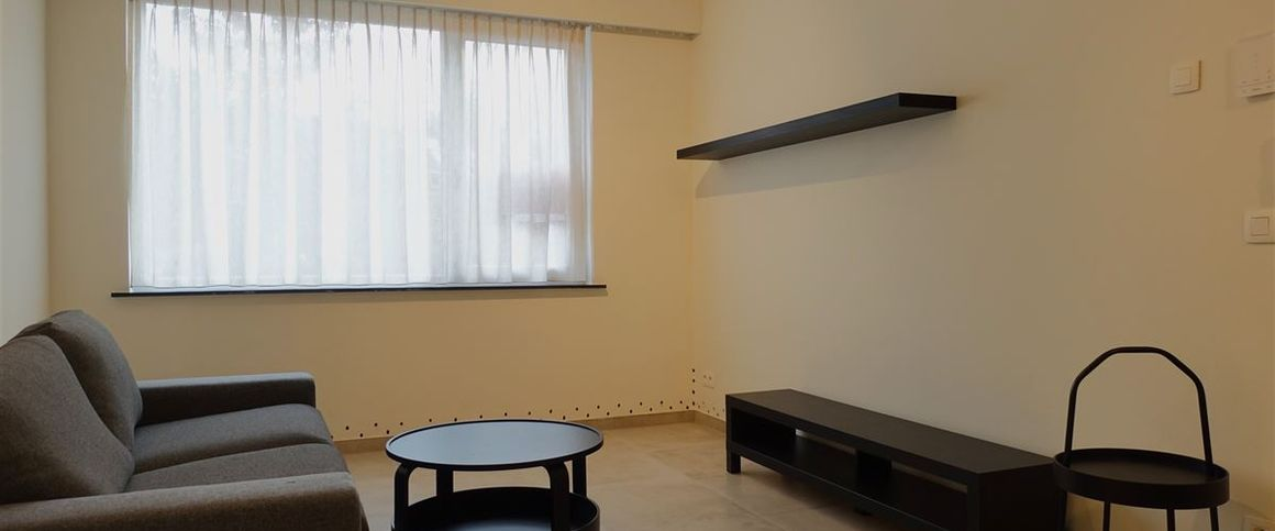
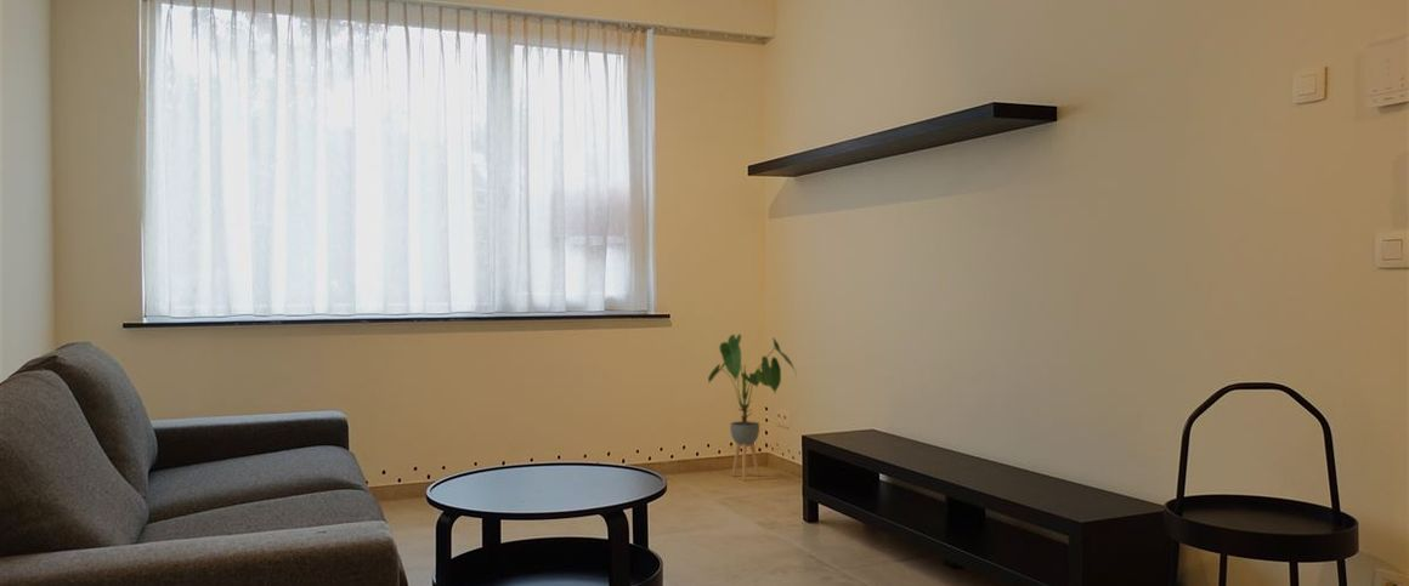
+ house plant (751, 409)
